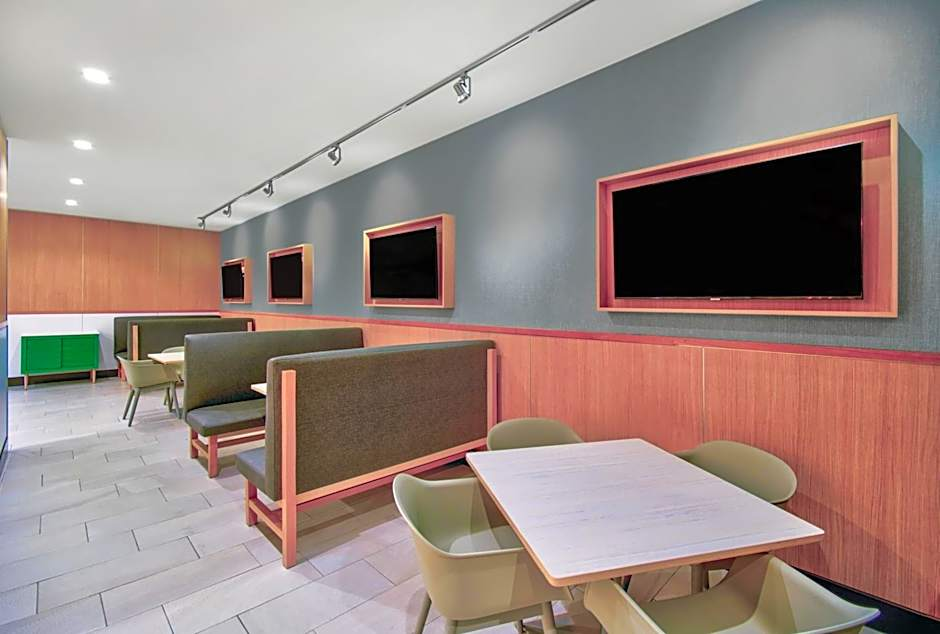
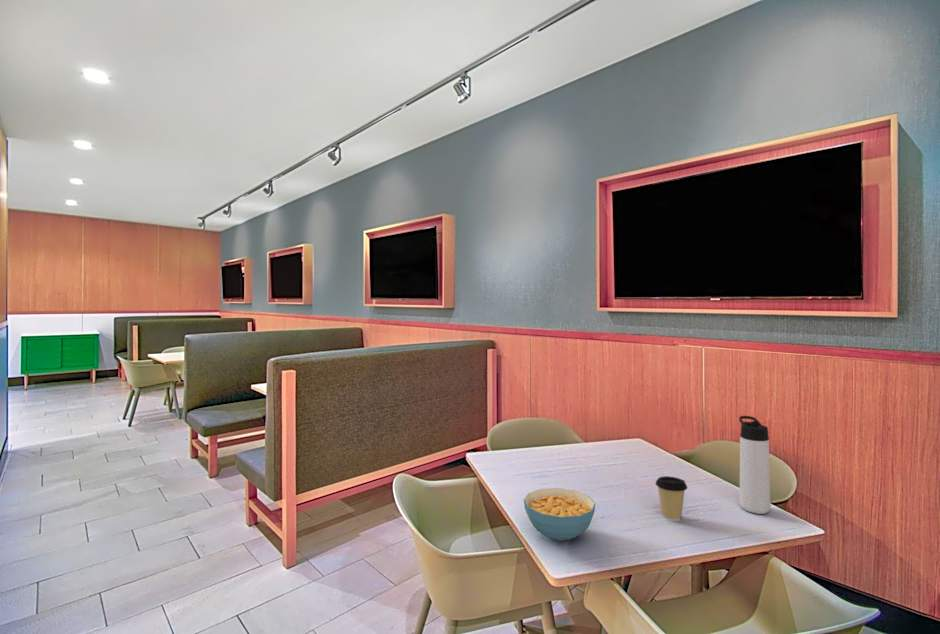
+ thermos bottle (752, 463)
+ coffee cup (671, 498)
+ cereal bowl (559, 518)
